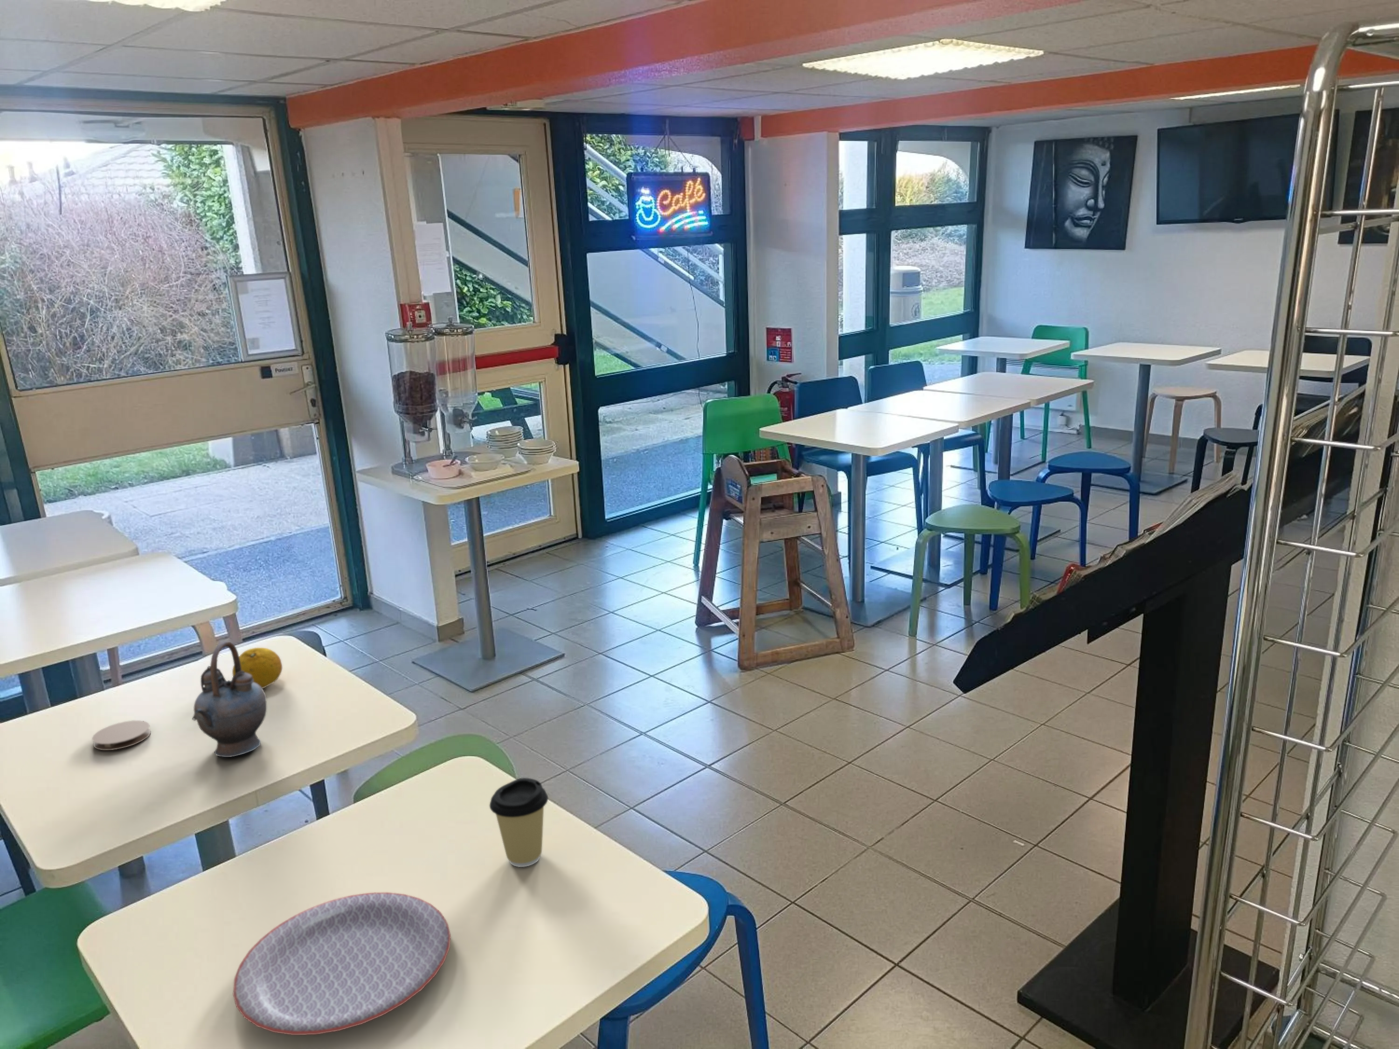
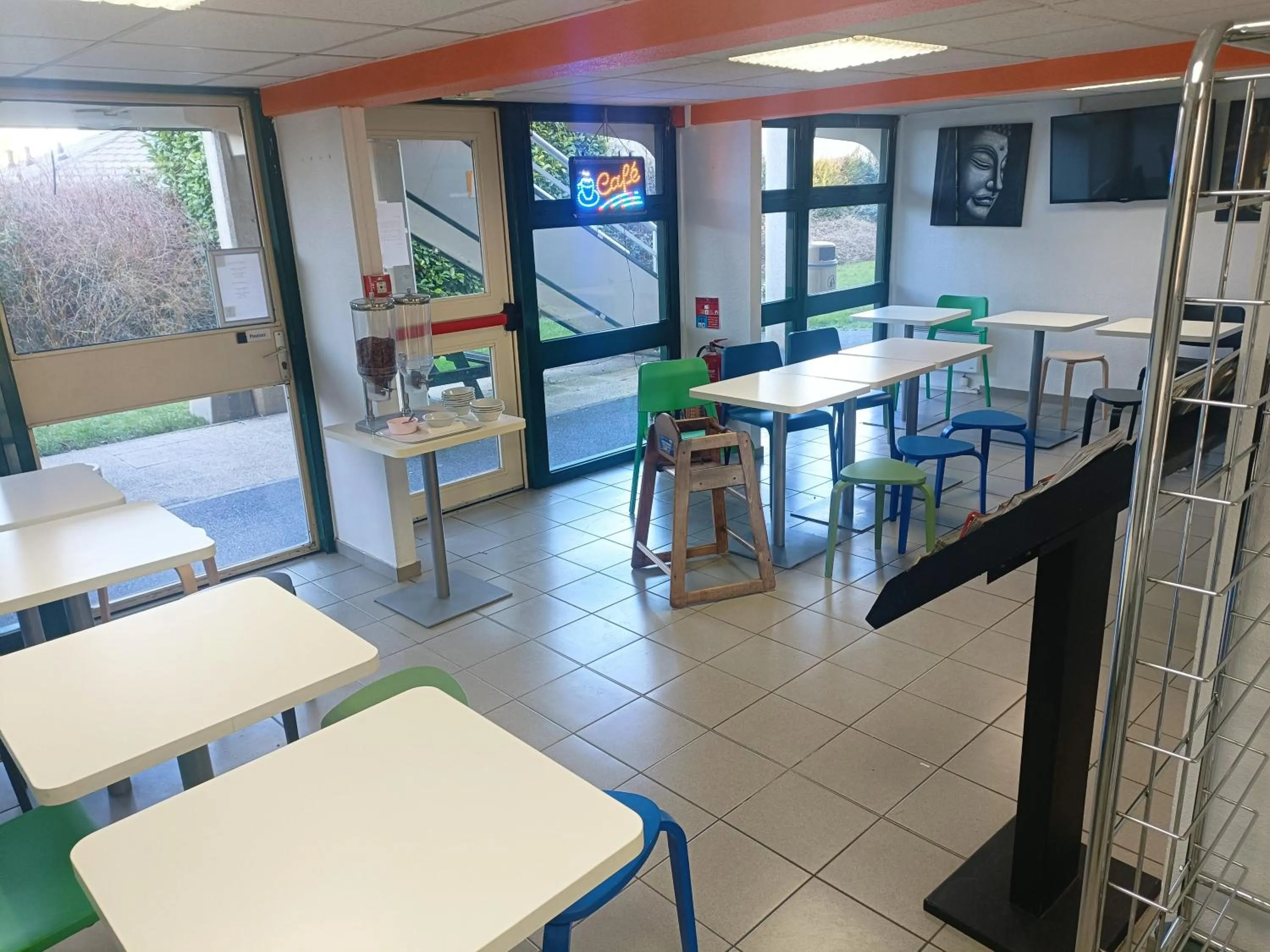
- plate (346, 962)
- coaster (121, 735)
- teapot (224, 700)
- coffee cup (521, 824)
- fruit (258, 668)
